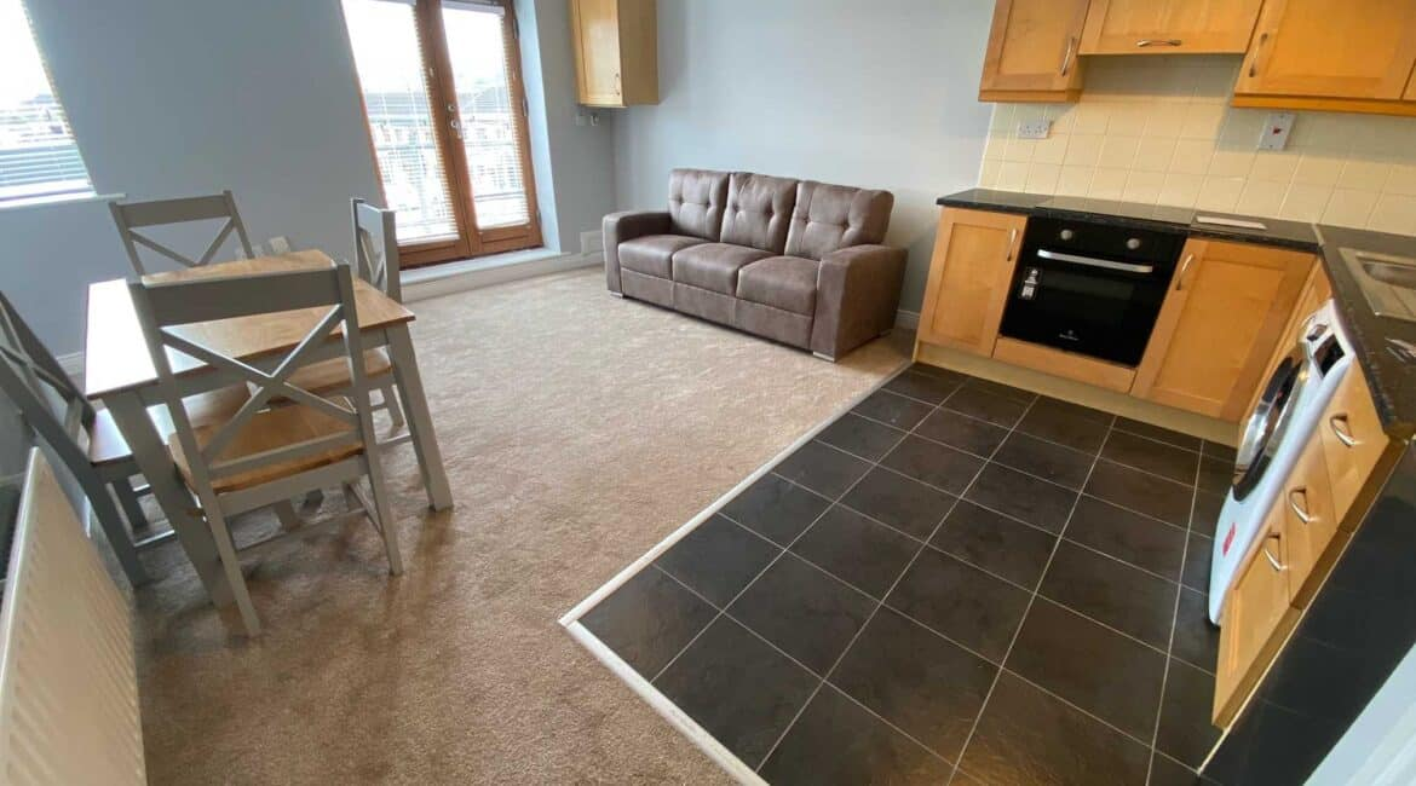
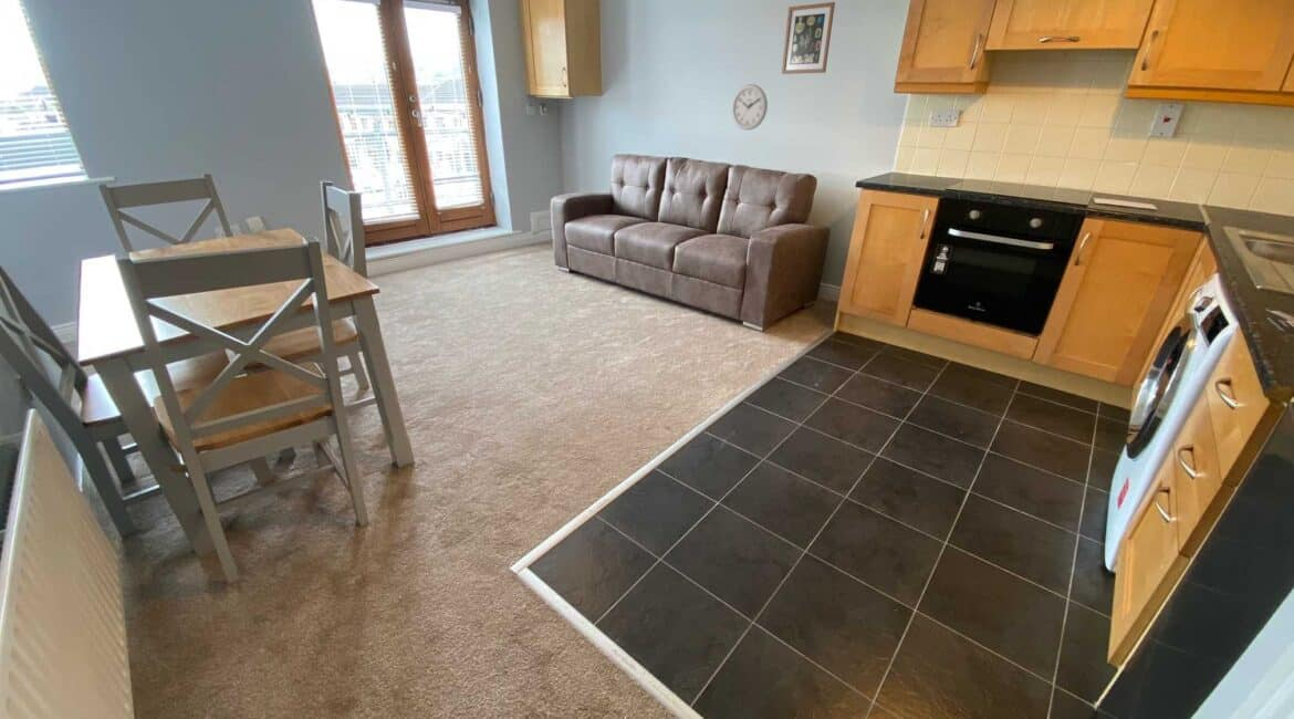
+ wall clock (748, 107)
+ wall art (806, 39)
